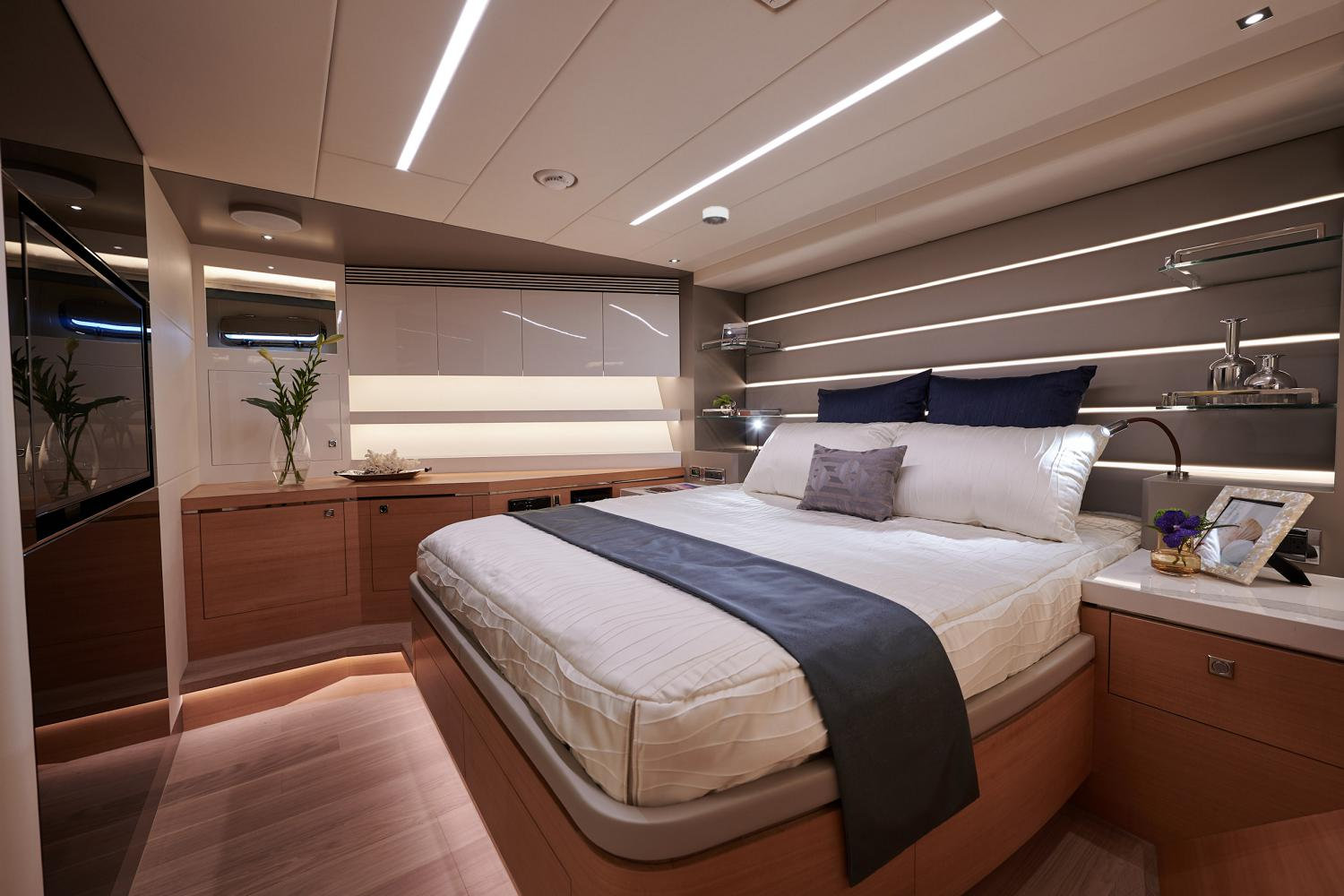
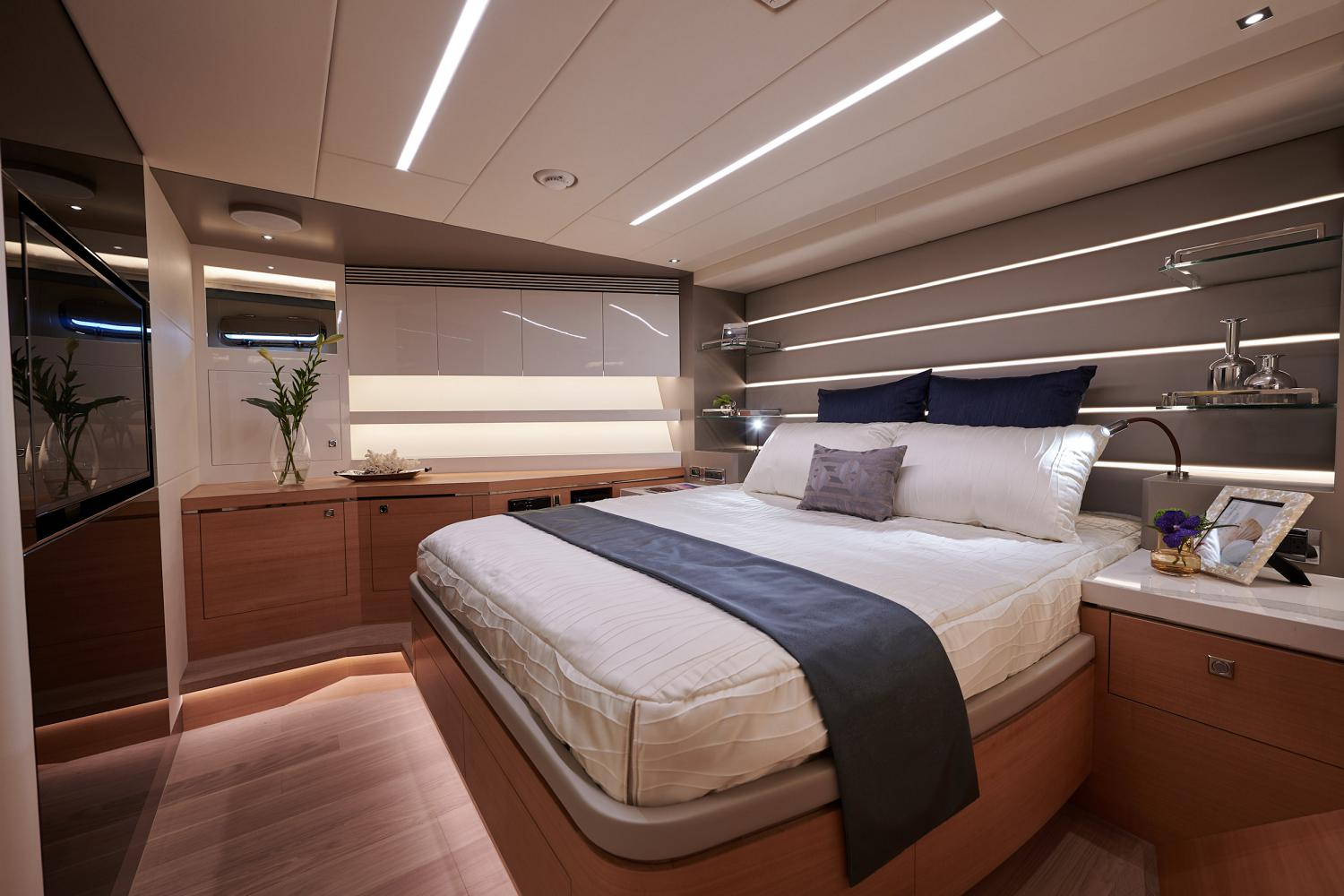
- smoke detector (715, 214)
